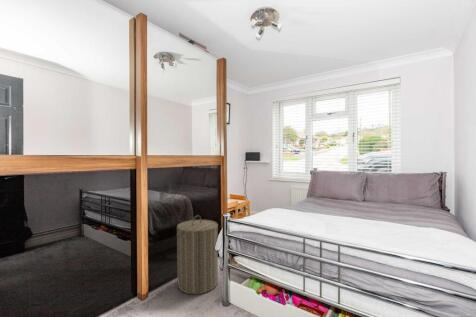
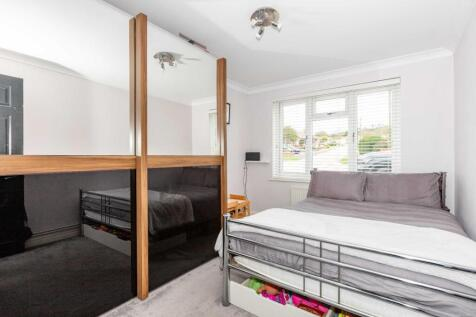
- laundry hamper (197, 249)
